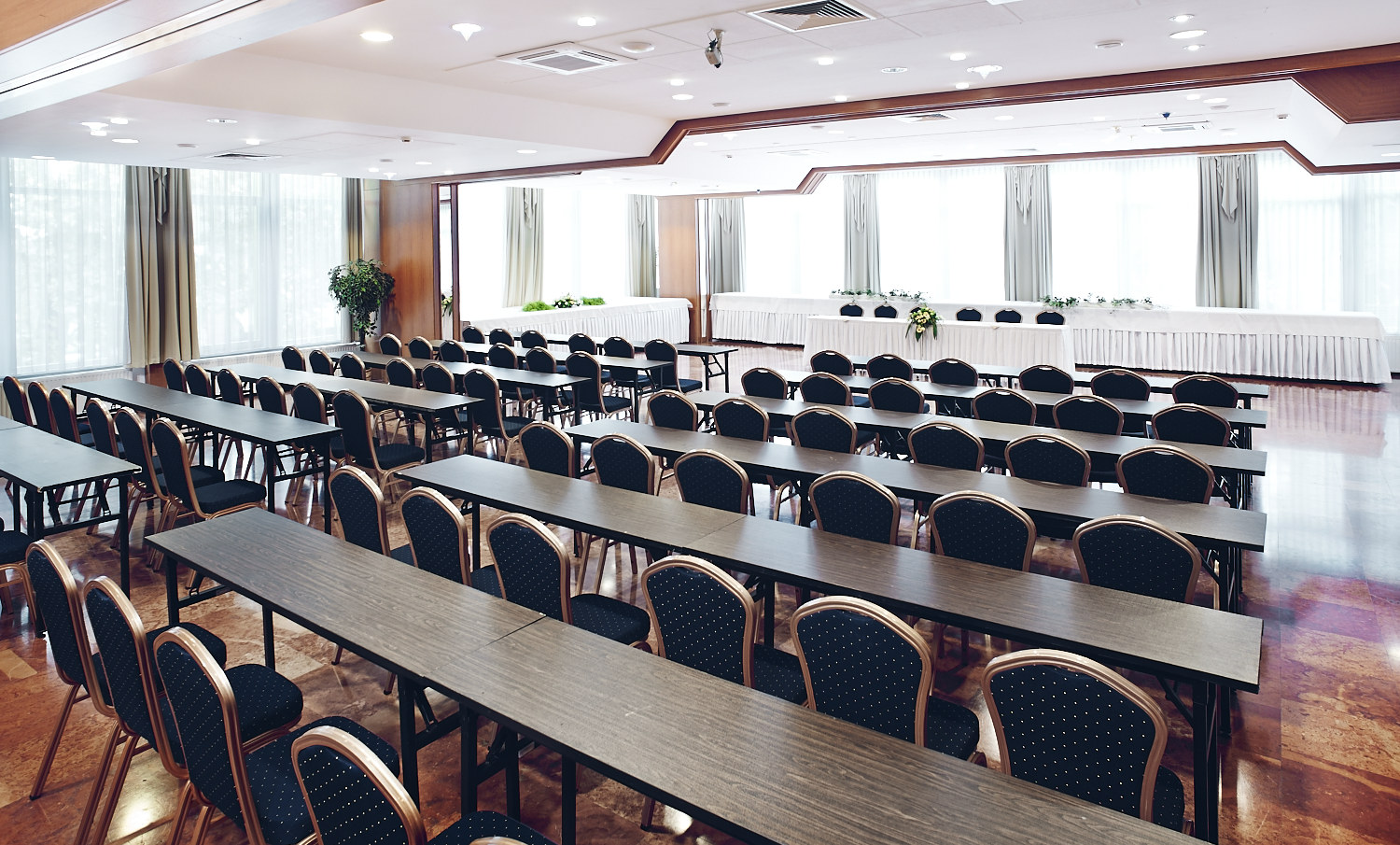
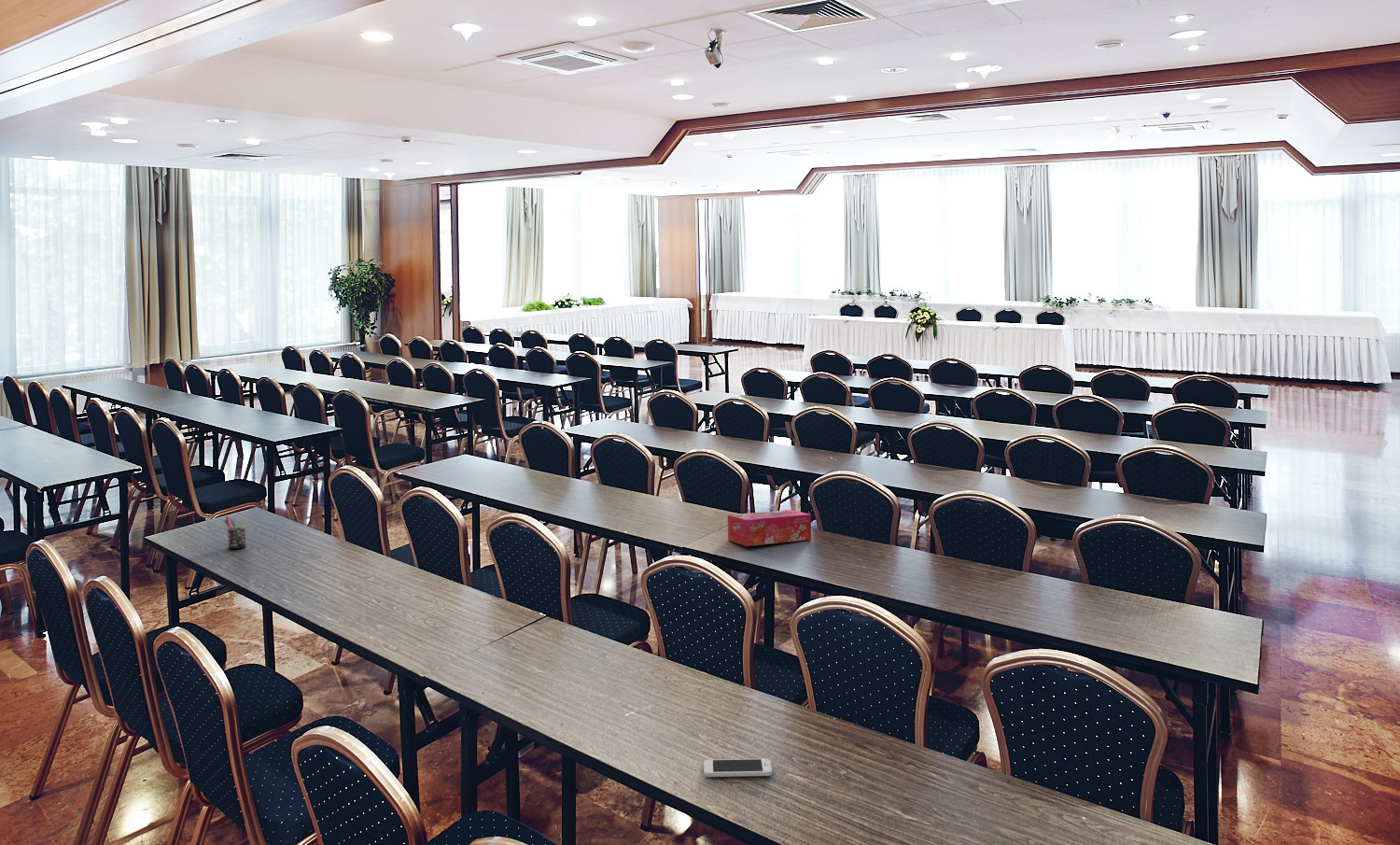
+ tissue box (769, 527)
+ smartphone (737, 767)
+ pen holder (234, 531)
